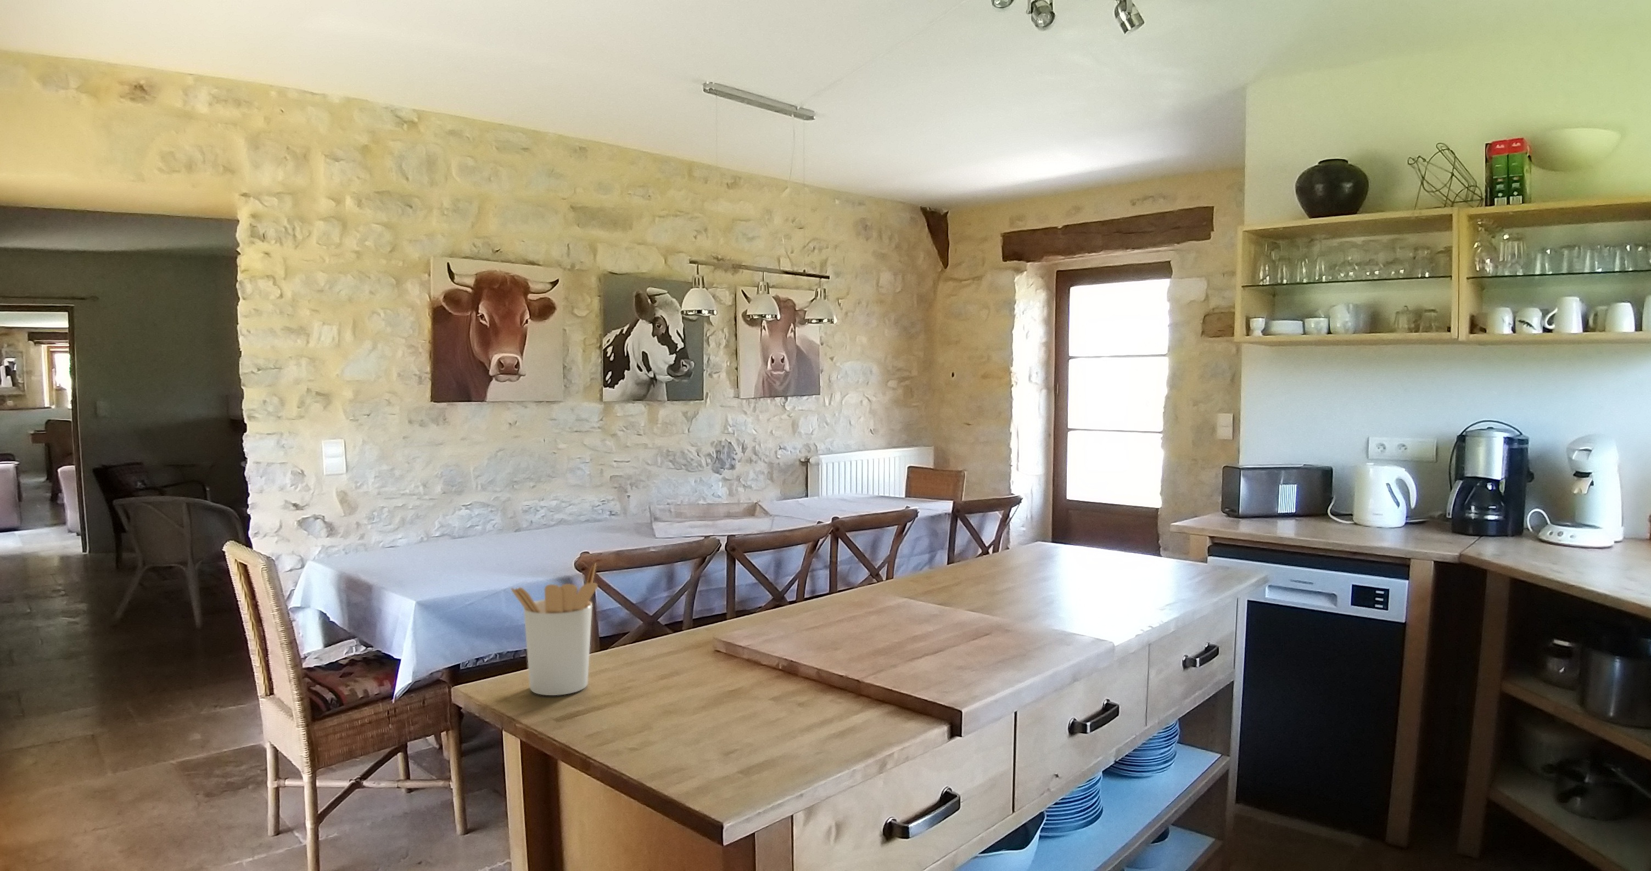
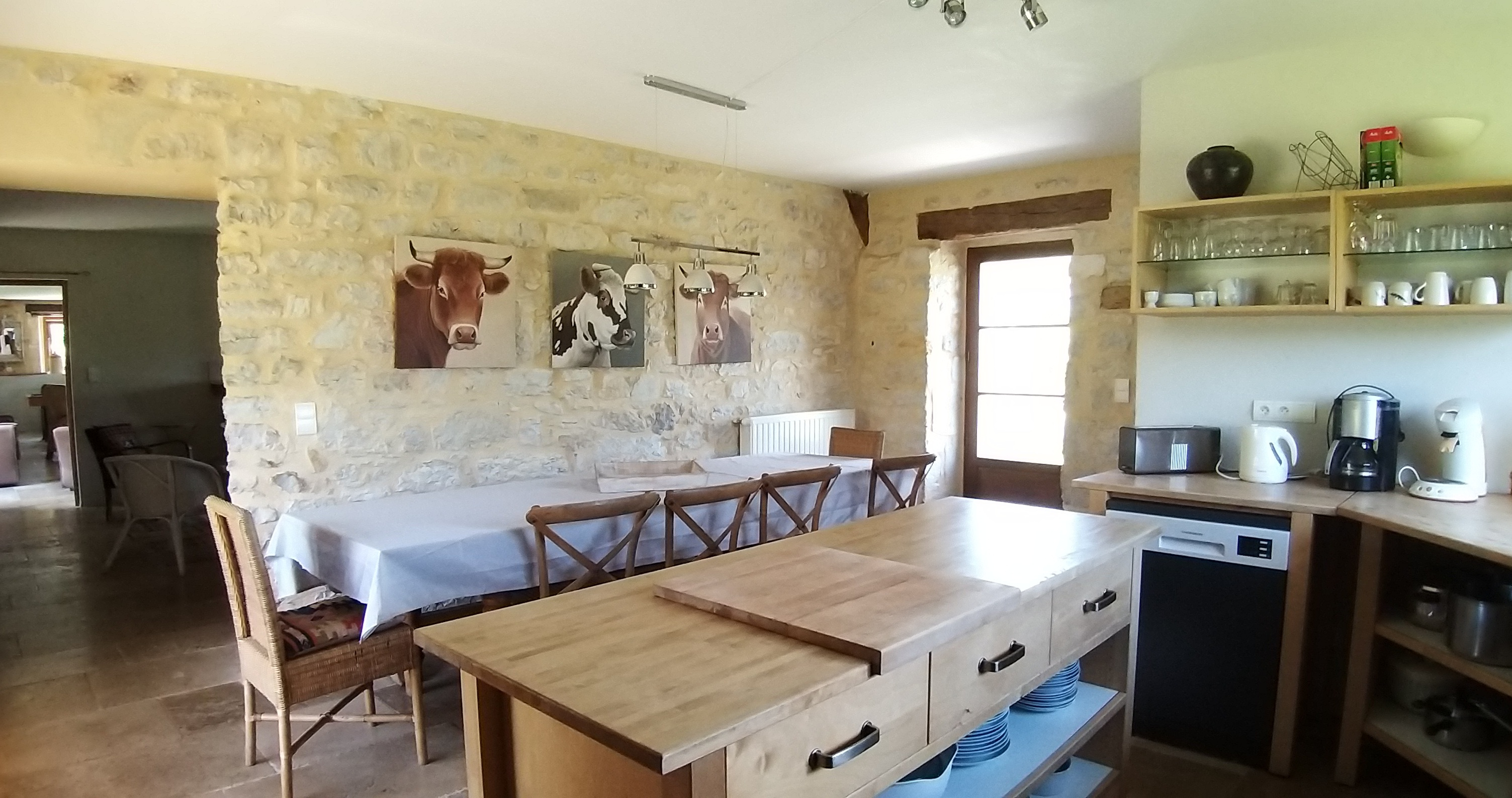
- utensil holder (562, 630)
